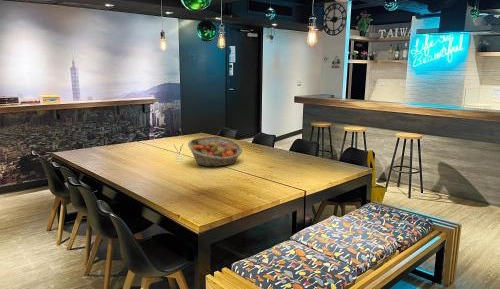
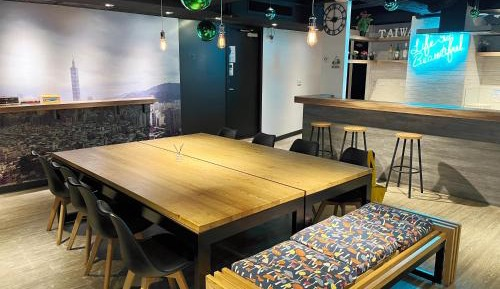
- fruit basket (215, 151)
